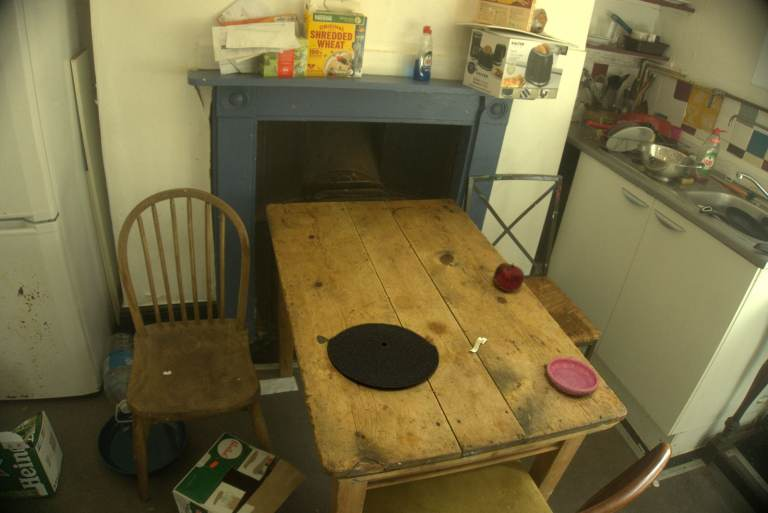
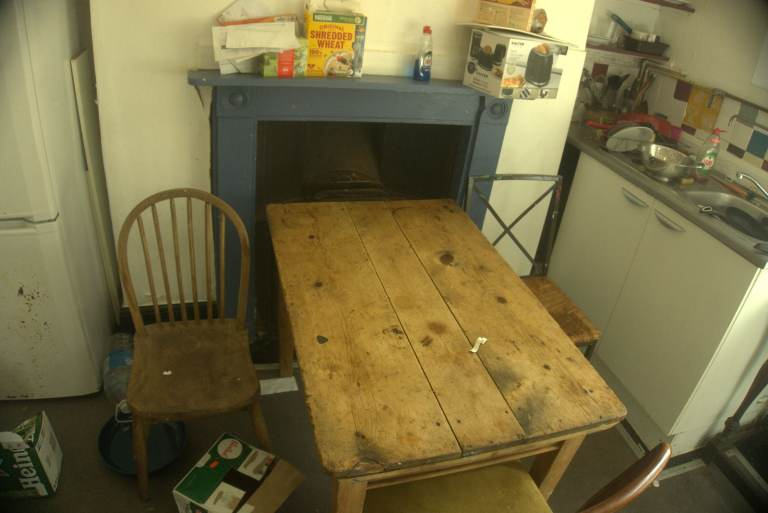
- fruit (508, 276)
- plate (383, 346)
- saucer (571, 377)
